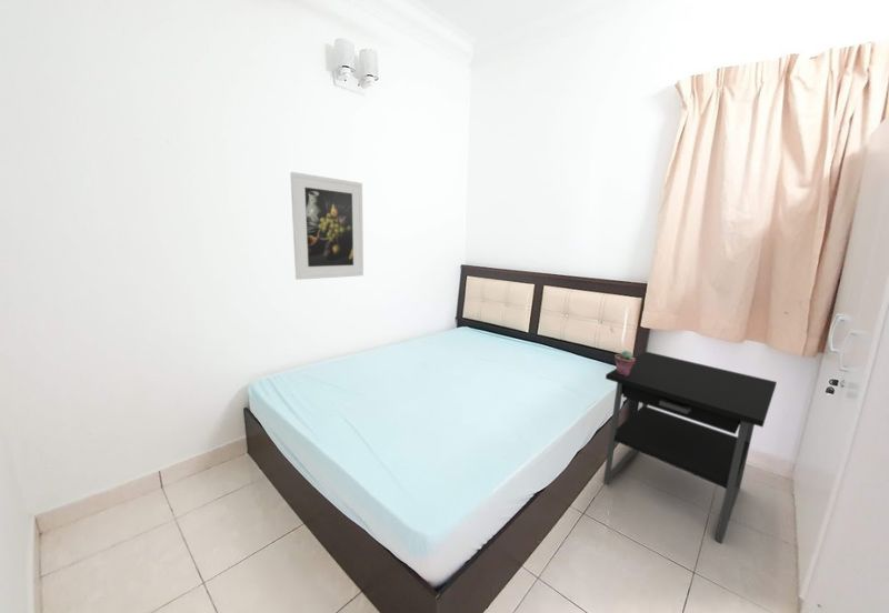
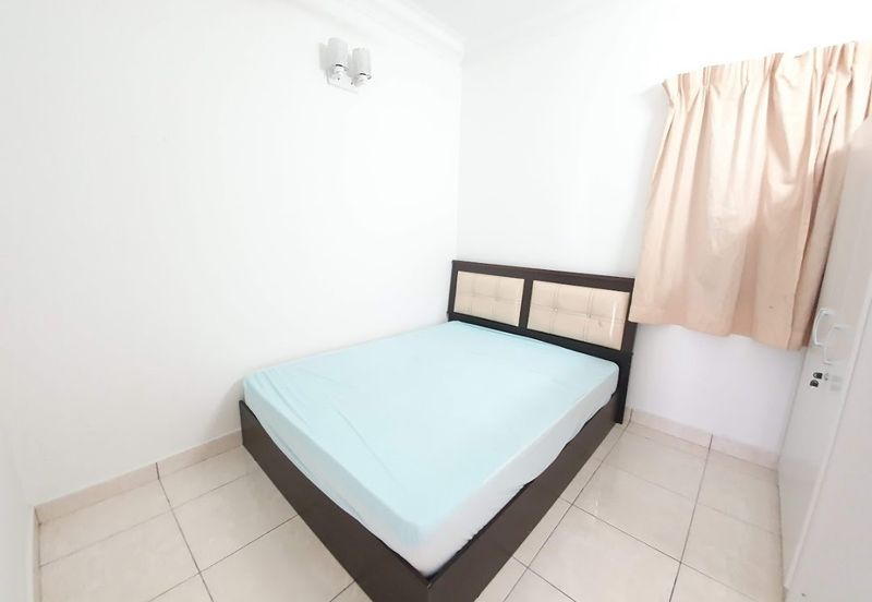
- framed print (330, 229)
- nightstand (680, 433)
- potted succulent (625, 361)
